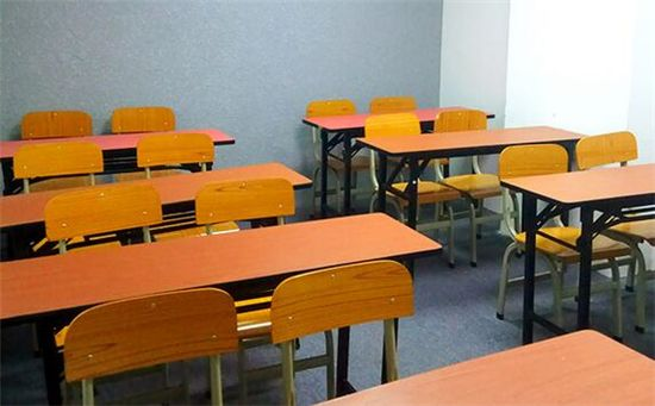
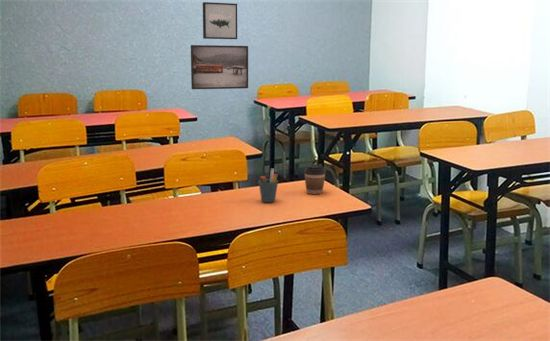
+ pen holder (268, 185)
+ wall art (220, 21)
+ coffee cup (314, 178)
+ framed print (220, 67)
